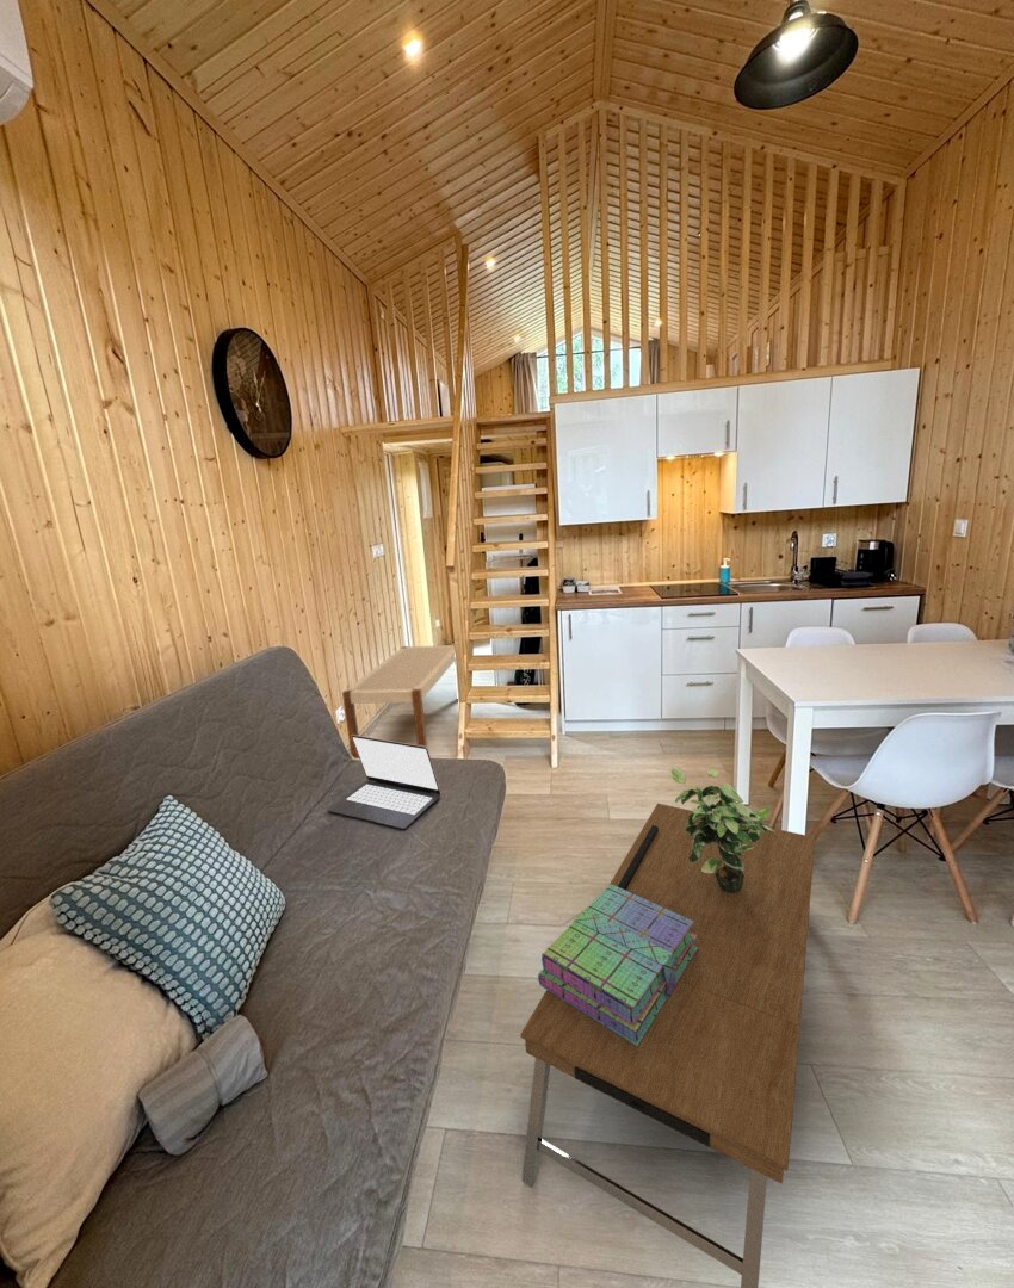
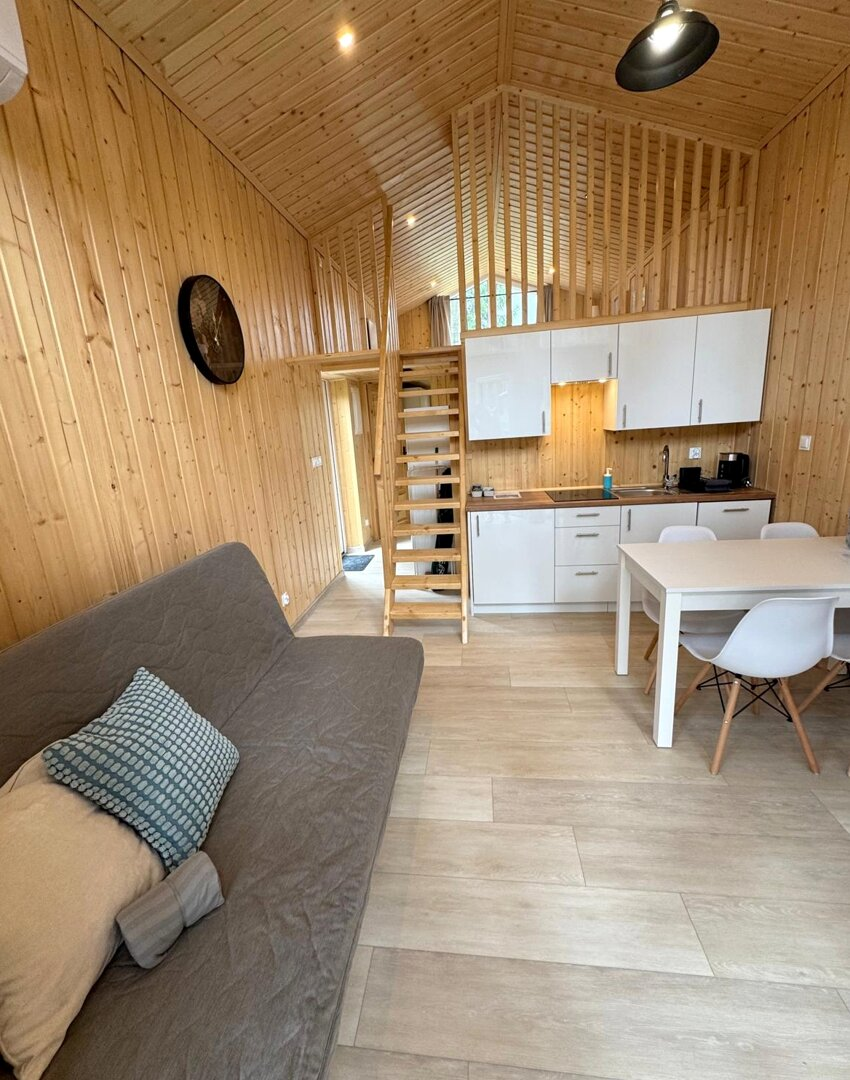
- laptop (381, 775)
- stack of books (619, 945)
- potted plant (718, 830)
- bench (412, 694)
- coffee table (697, 959)
